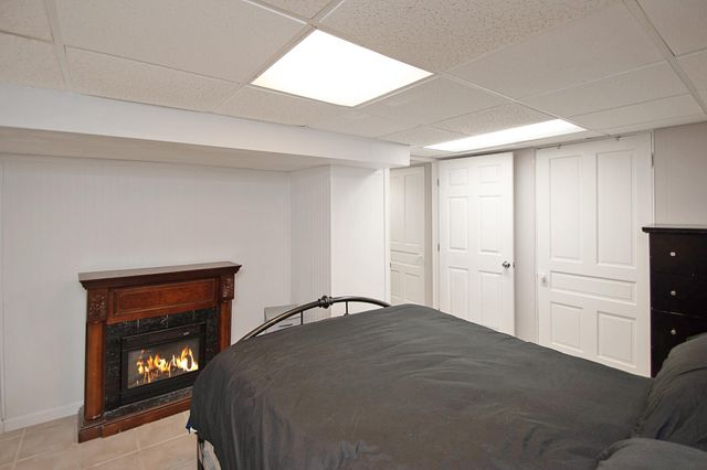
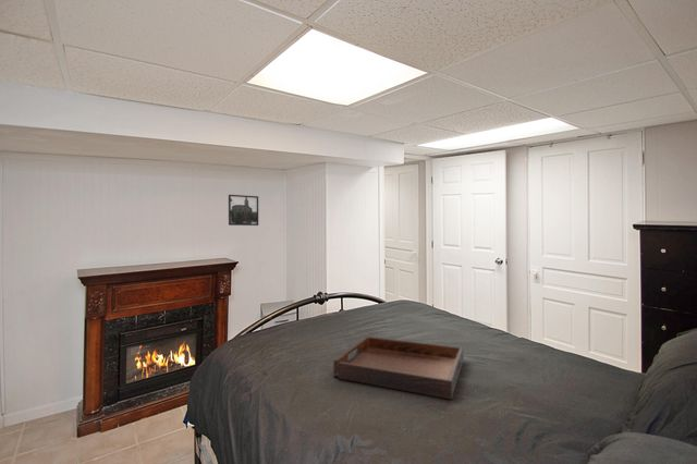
+ serving tray (401, 362)
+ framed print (243, 210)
